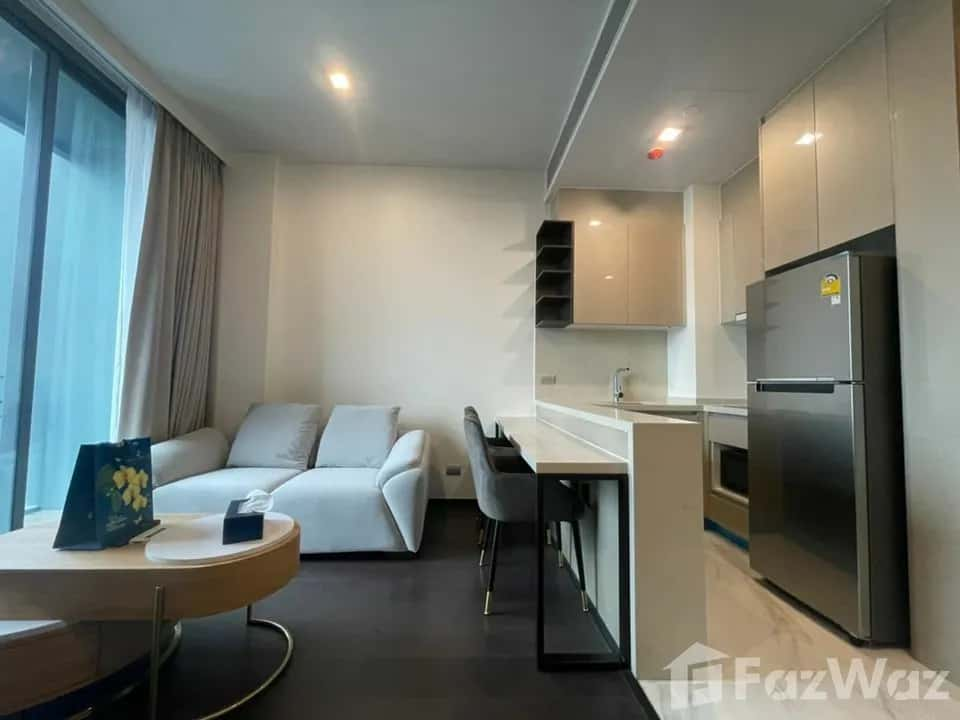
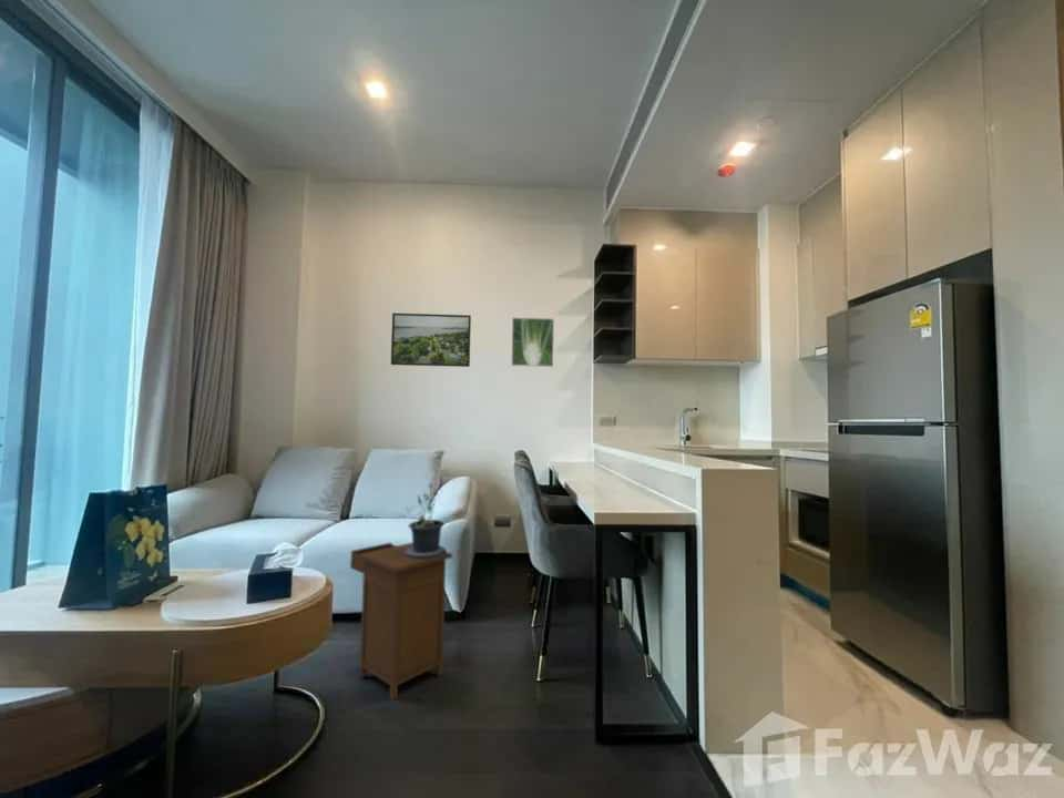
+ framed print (532, 341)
+ potted plant (423, 518)
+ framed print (431, 339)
+ nightstand (395, 610)
